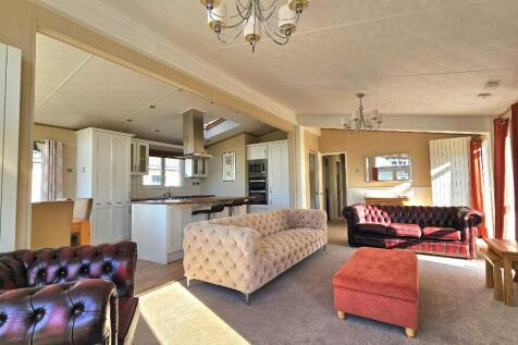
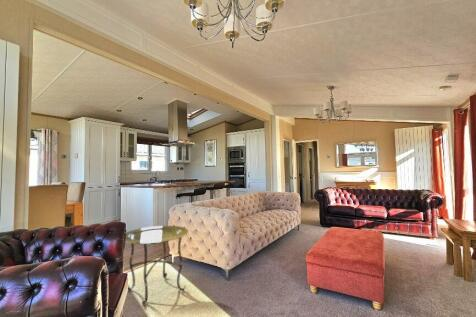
+ side table (155, 261)
